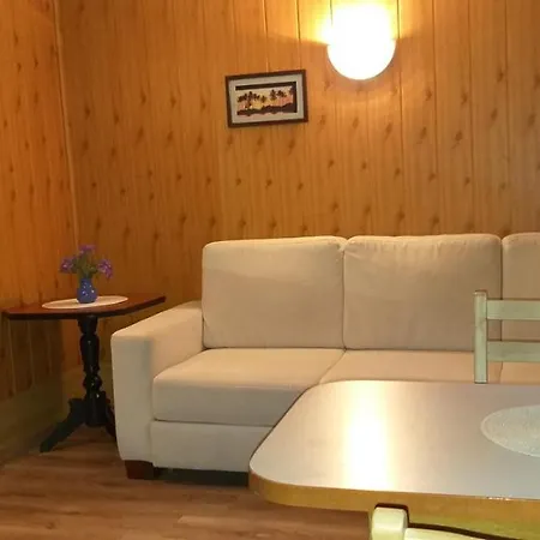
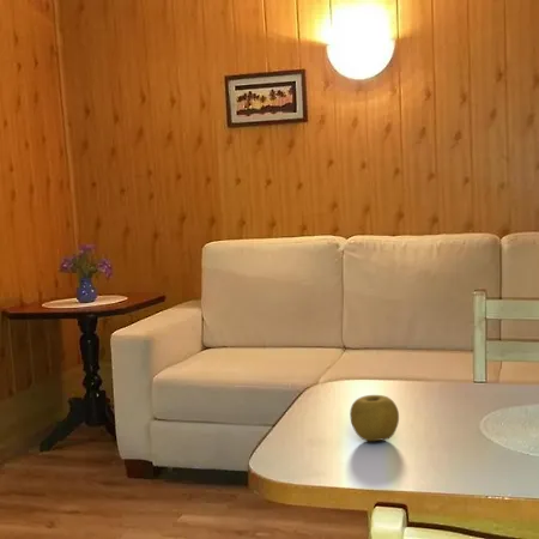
+ apple (374, 418)
